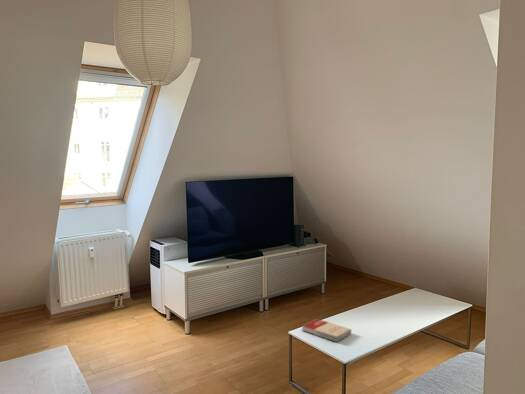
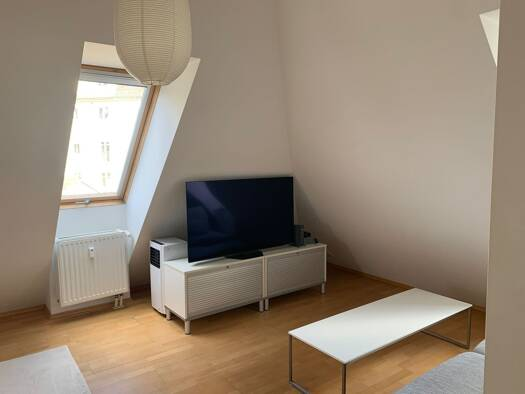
- book (326, 329)
